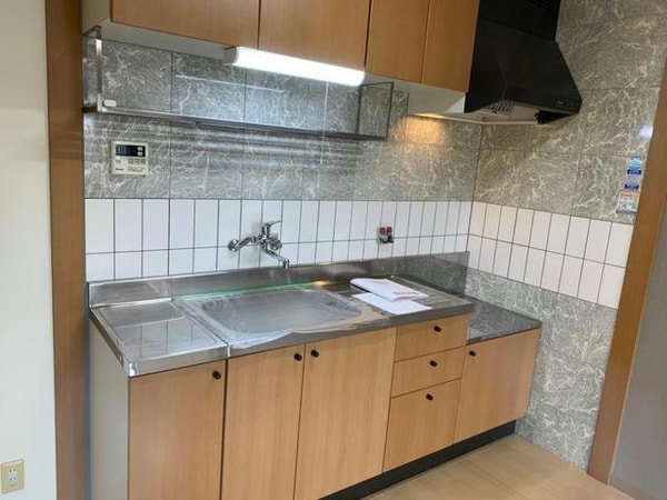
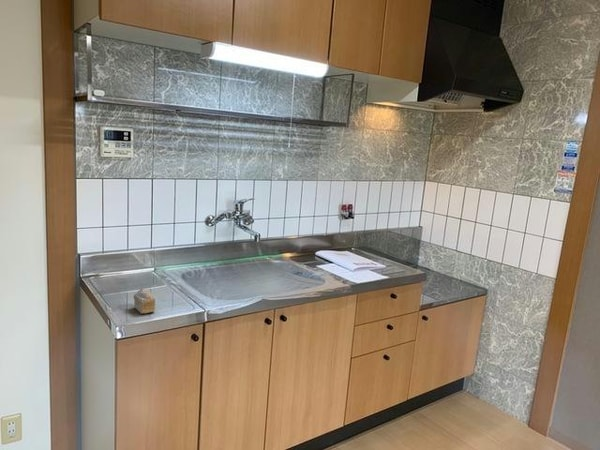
+ cake slice (144, 300)
